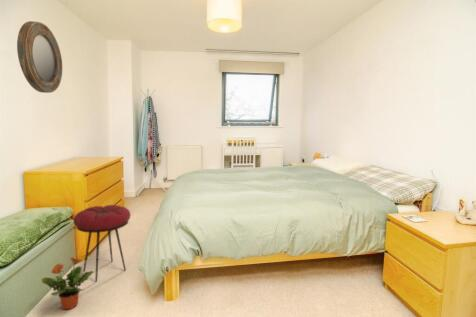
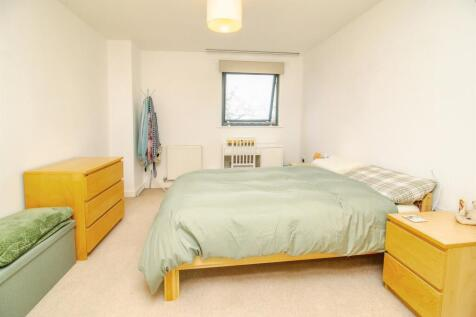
- potted plant (68, 283)
- home mirror (42, 58)
- stool (99, 237)
